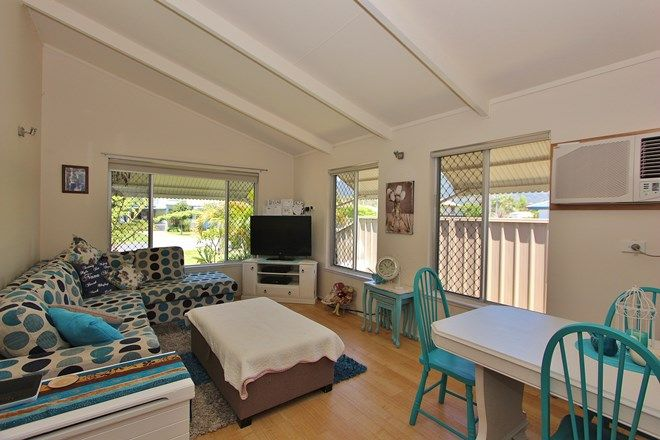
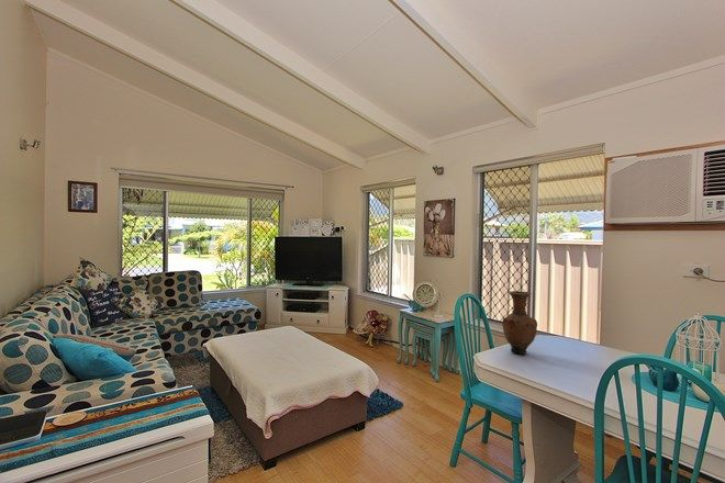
+ vase (520, 322)
